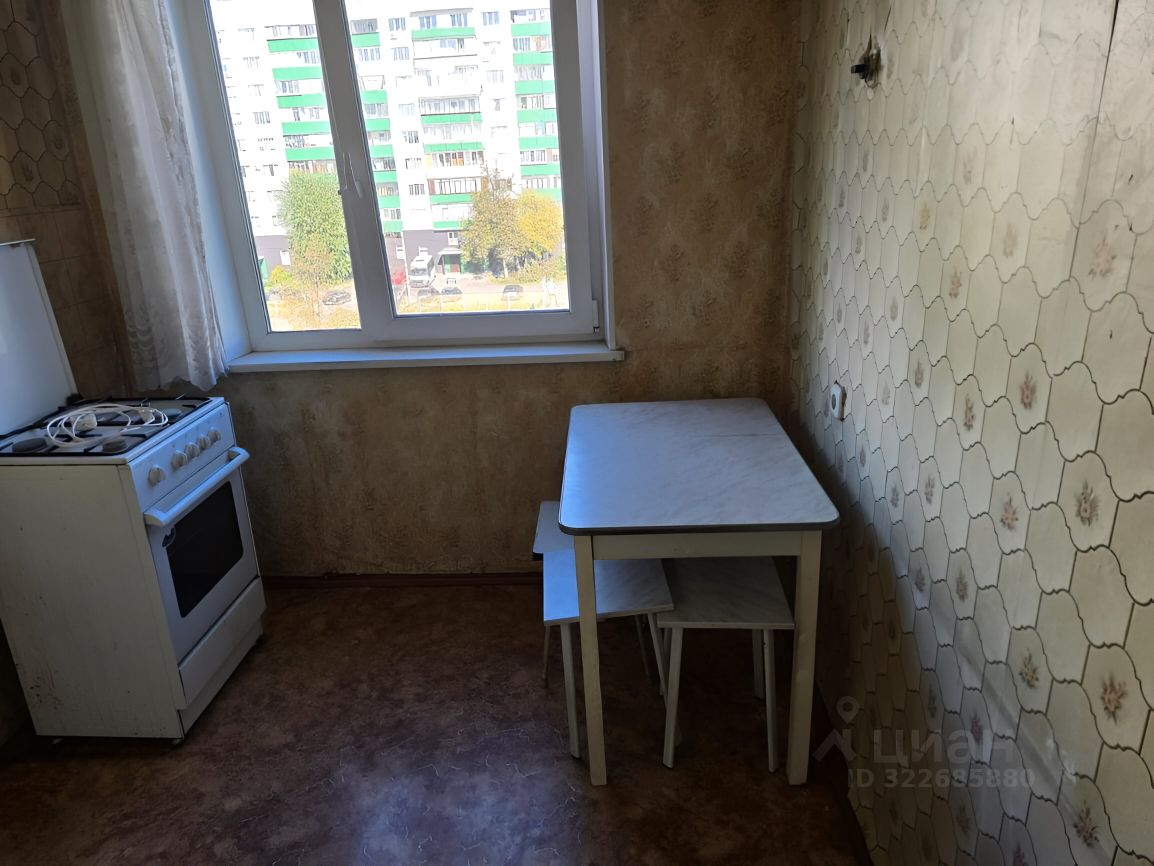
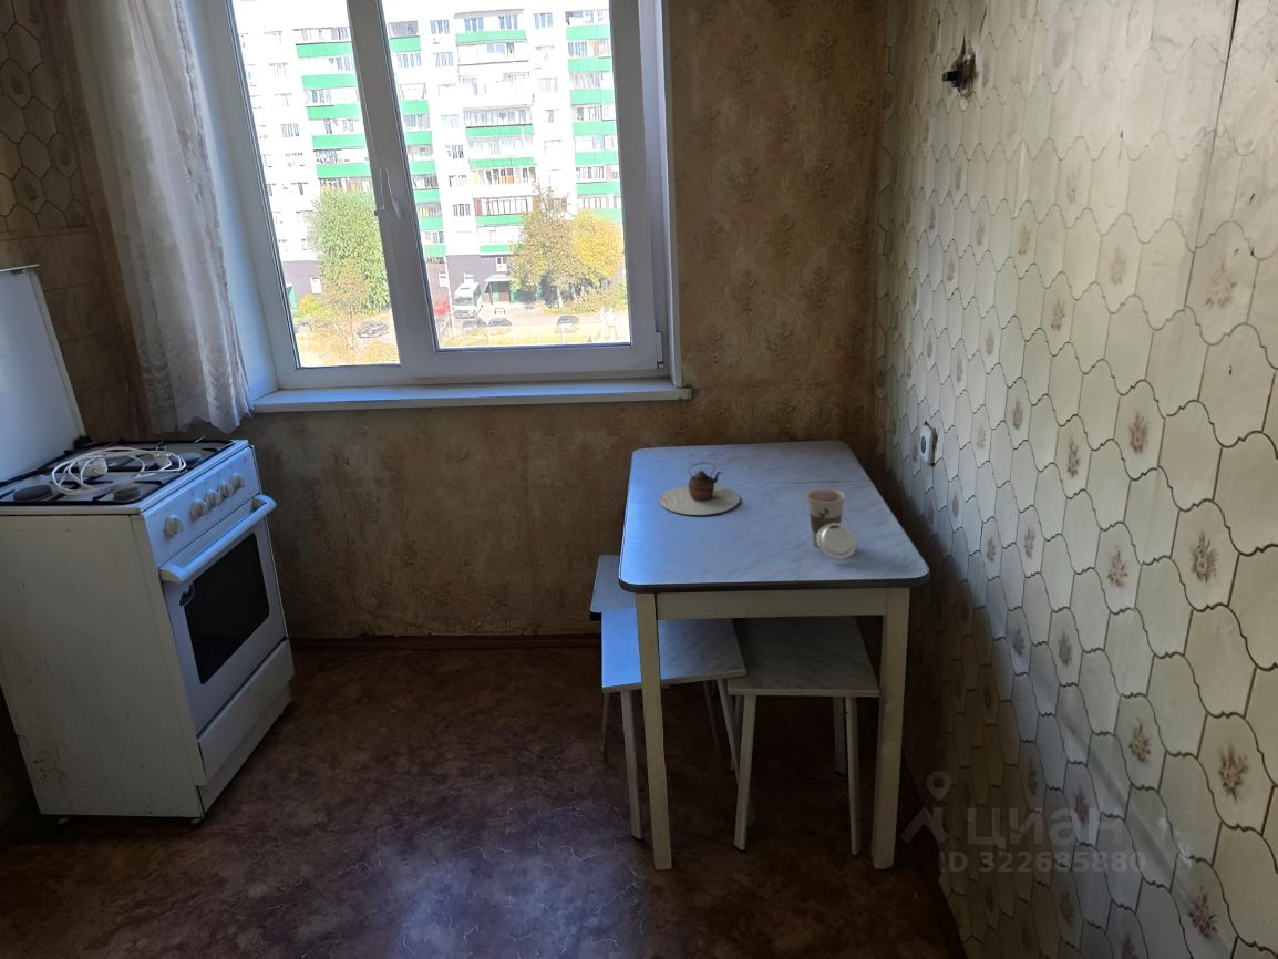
+ cup (829, 524)
+ teapot (698, 482)
